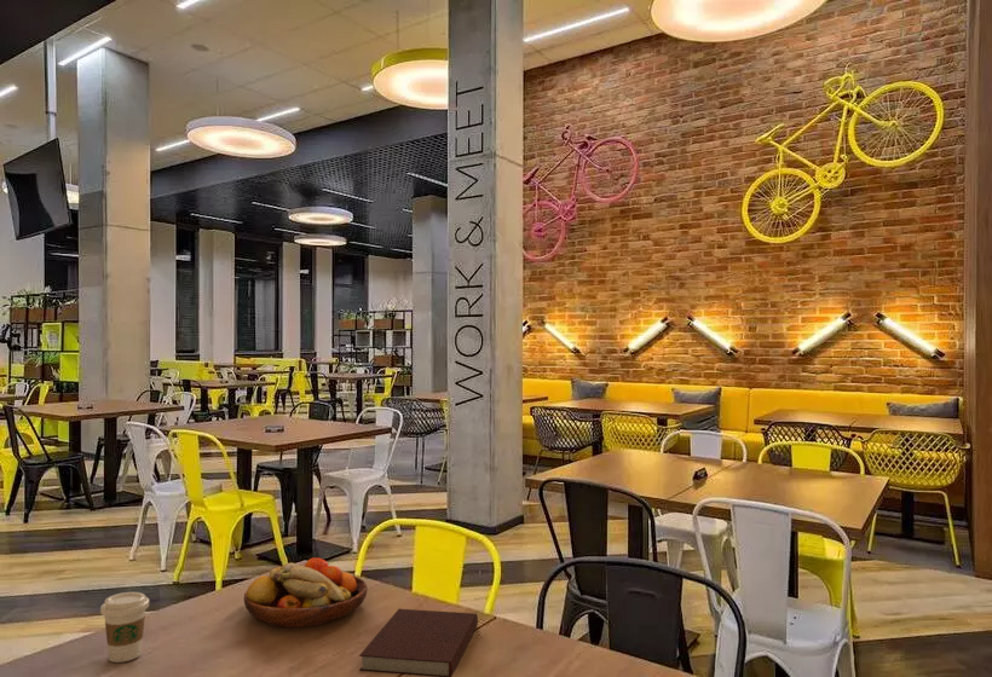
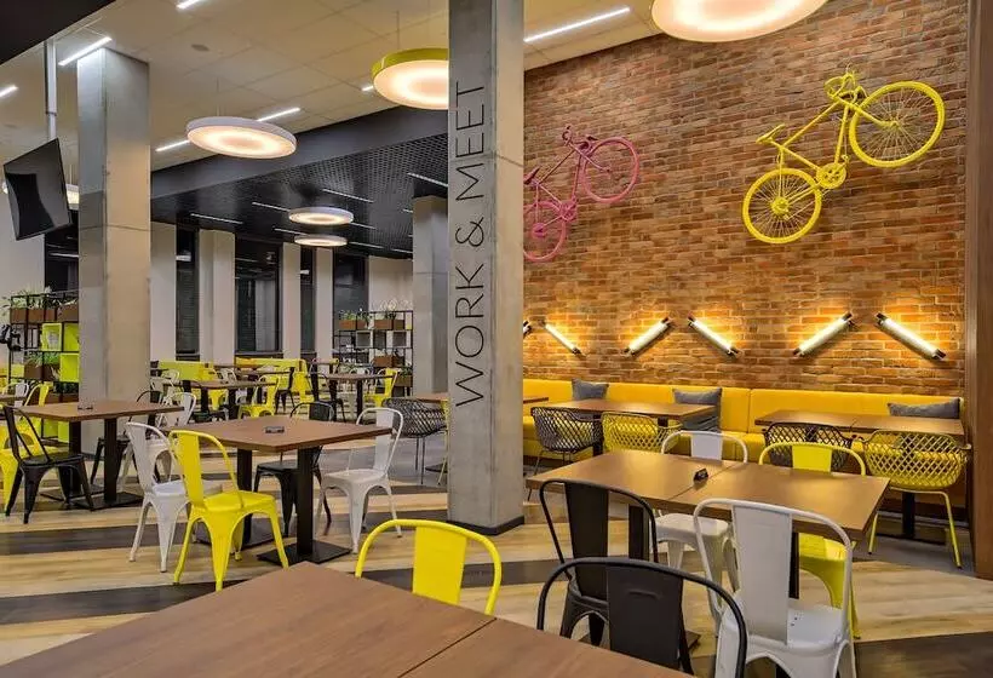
- notebook (422, 640)
- fruit bowl (307, 584)
- coffee cup (125, 626)
